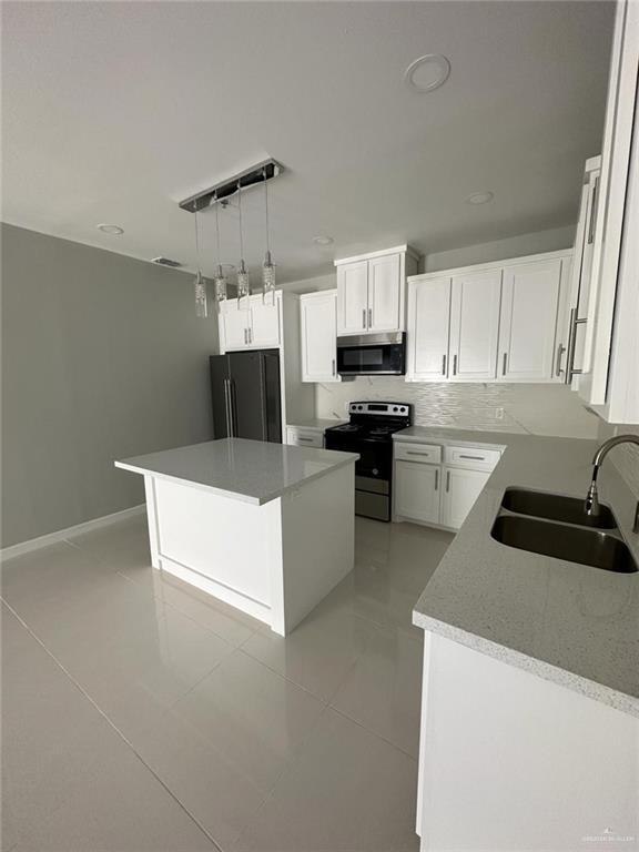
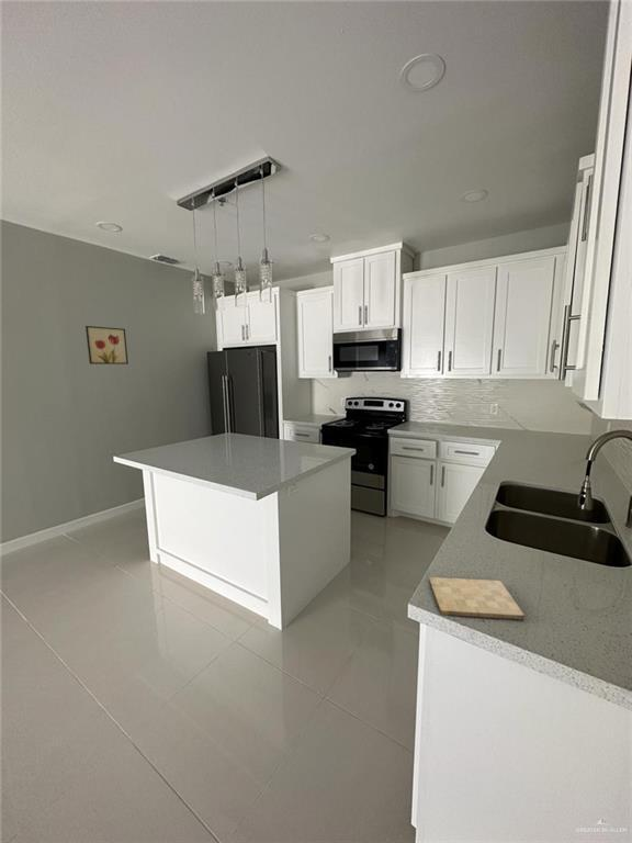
+ wall art (106, 346)
+ cutting board (472, 596)
